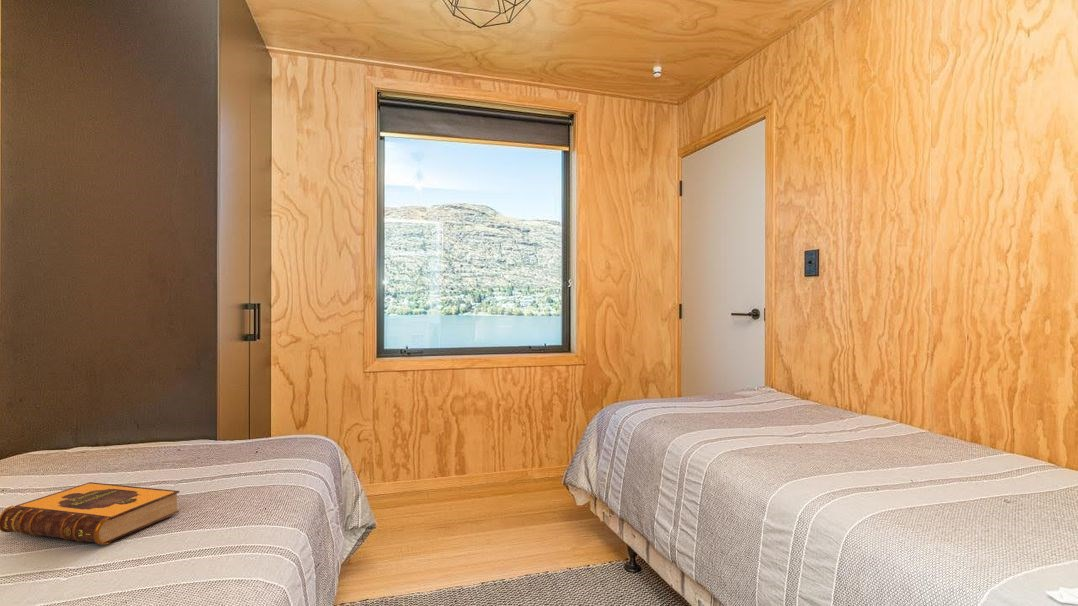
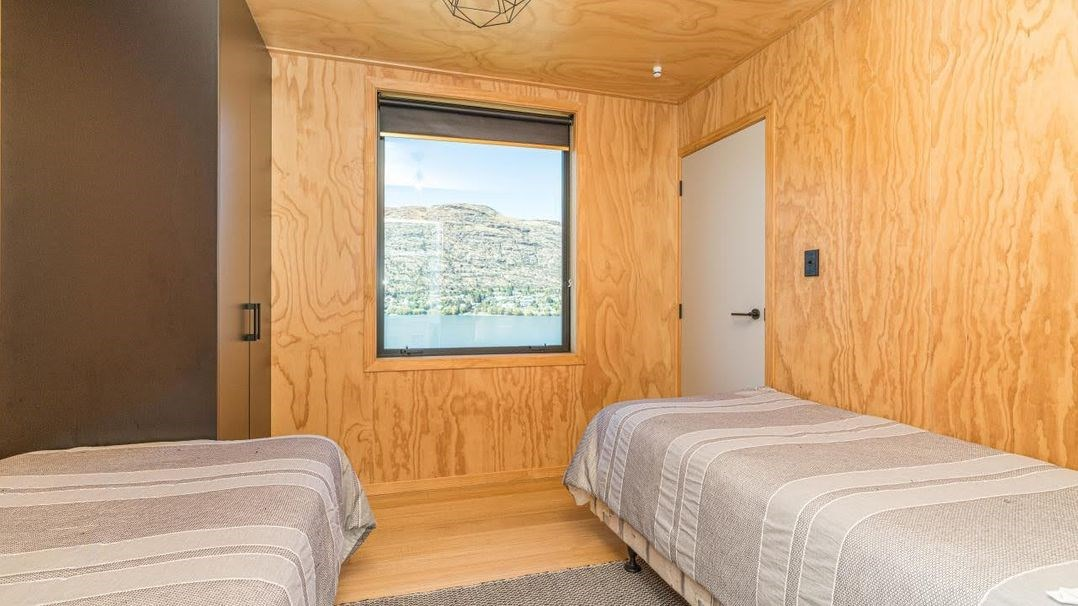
- hardback book (92, 512)
